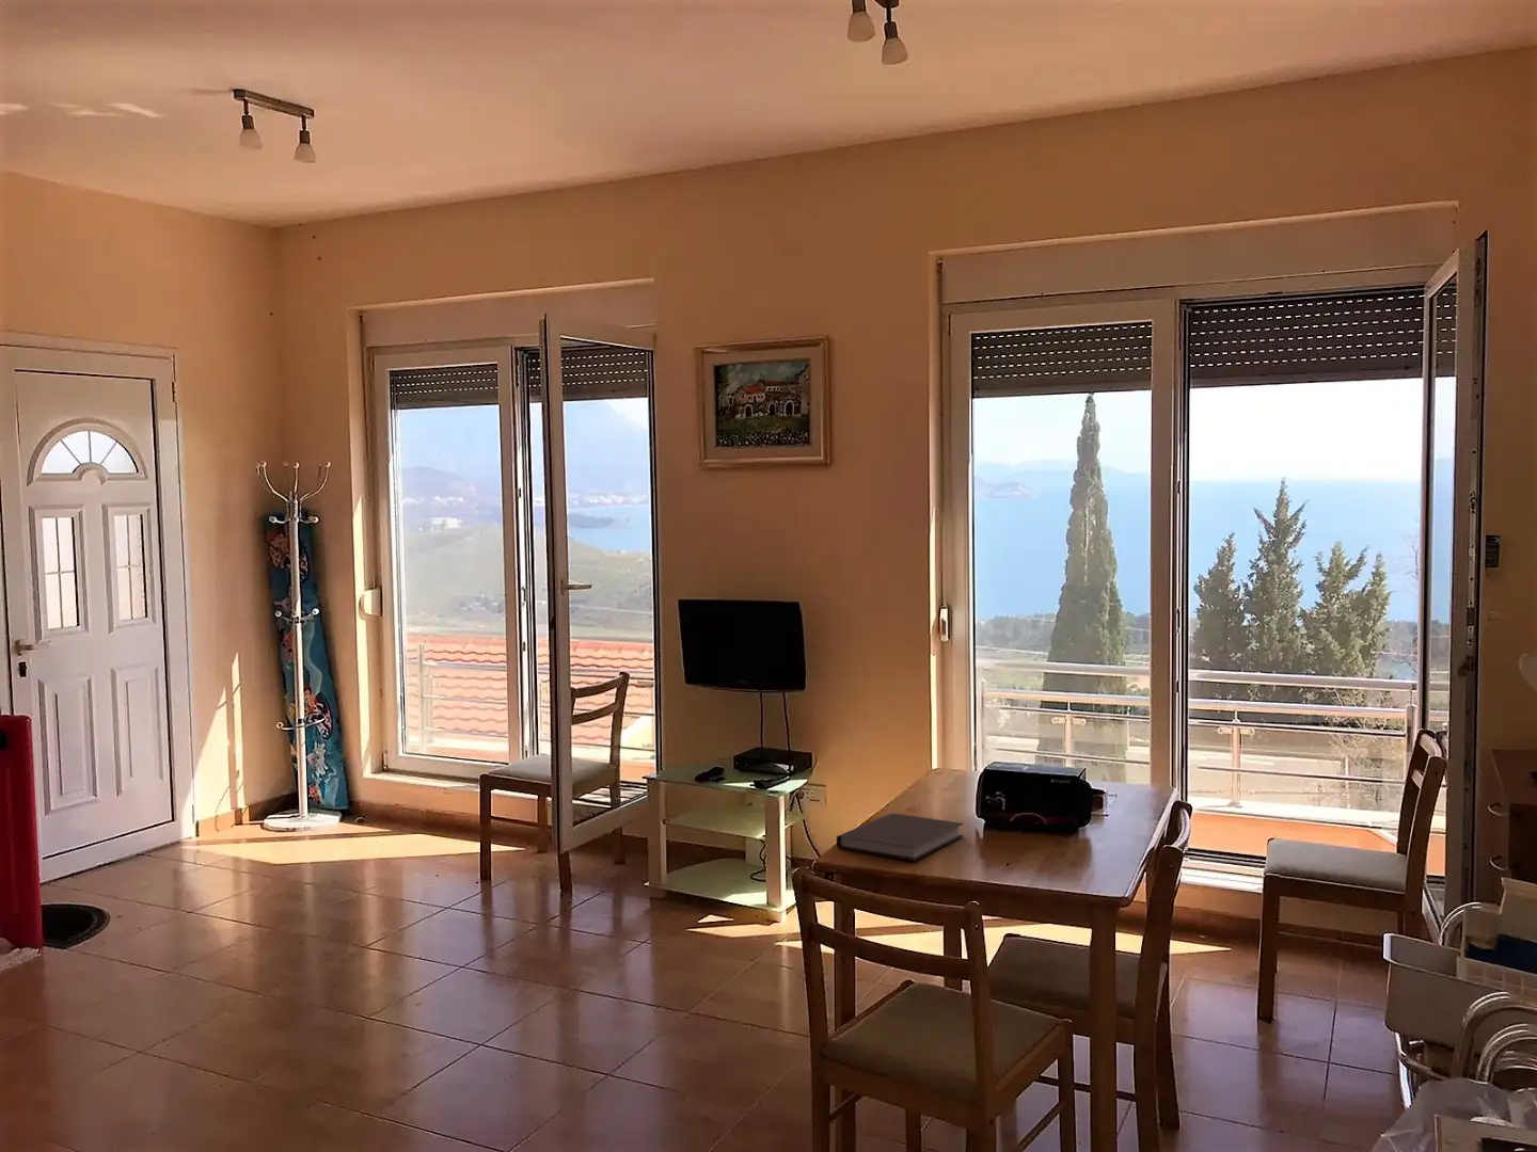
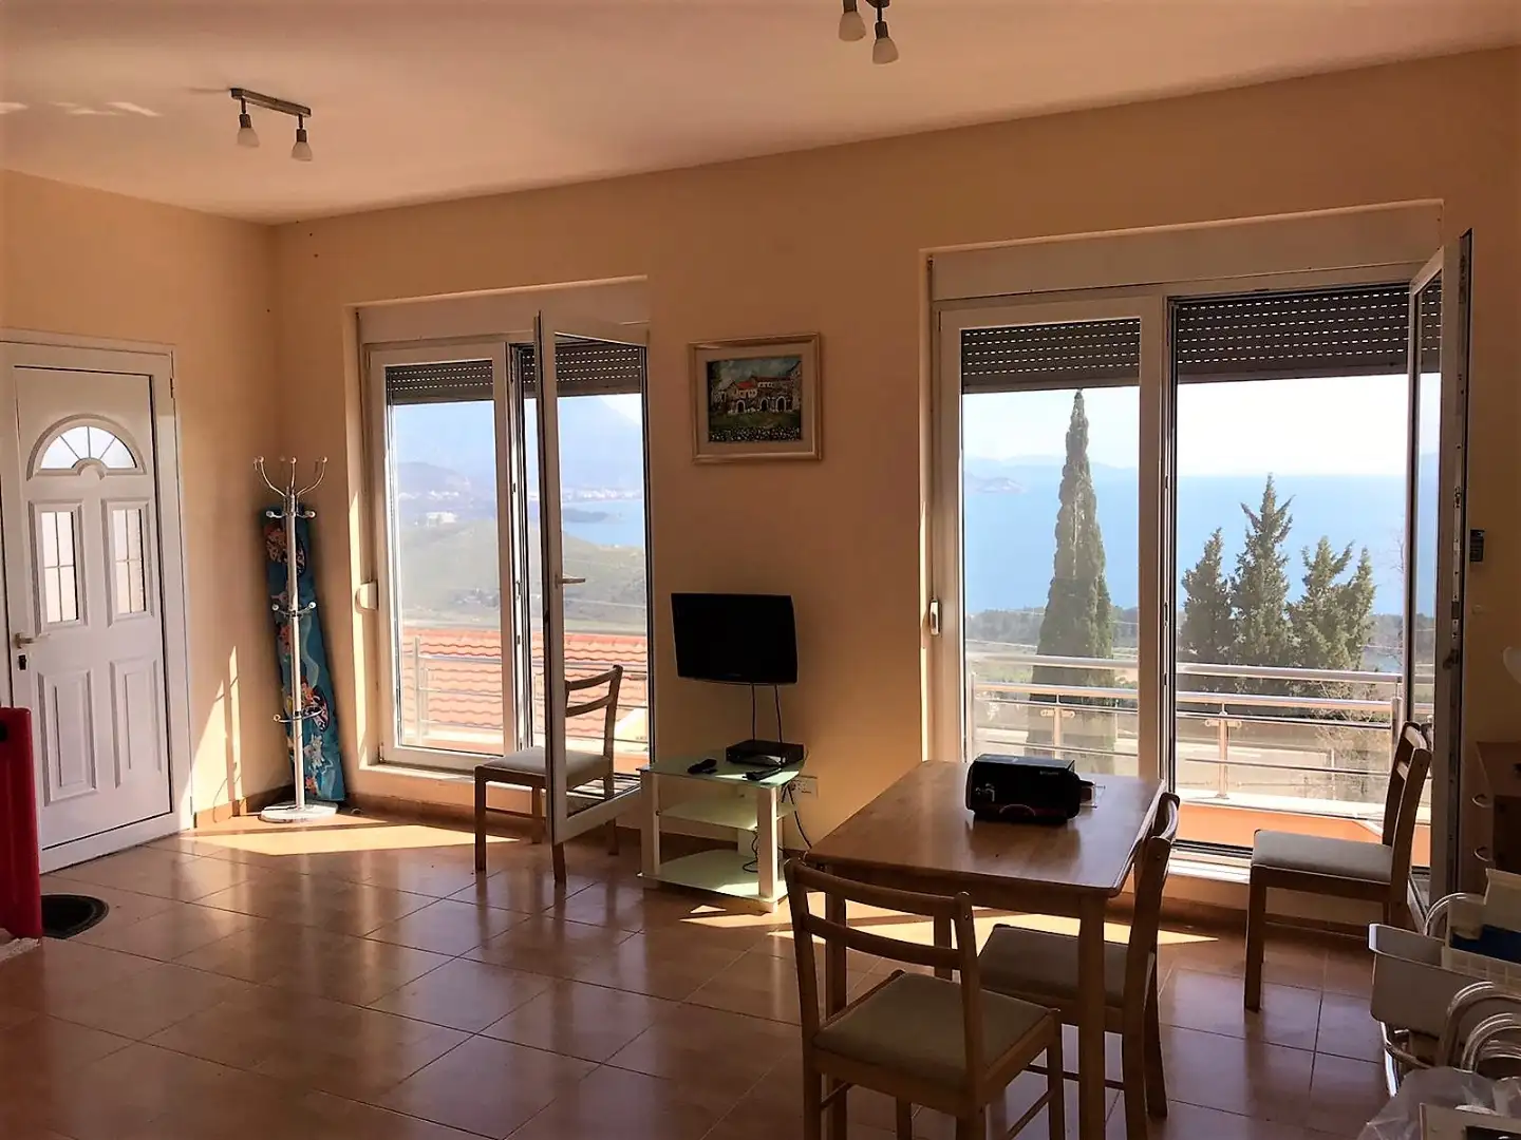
- notebook (900, 835)
